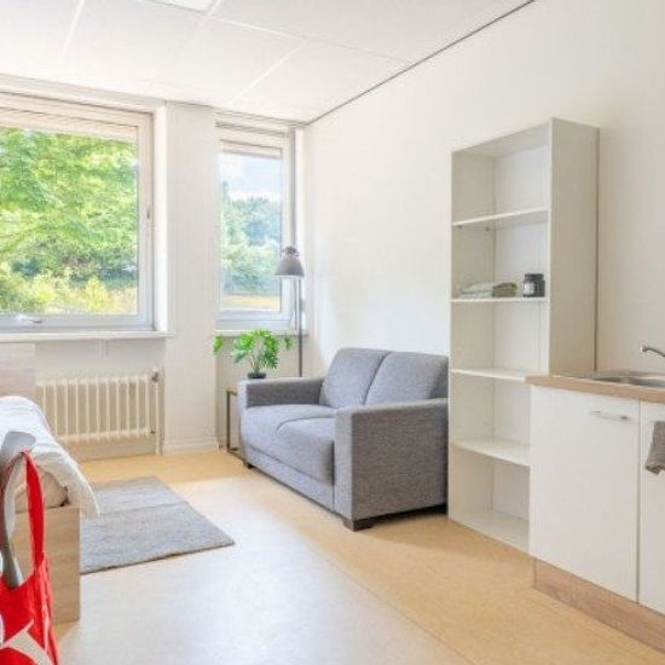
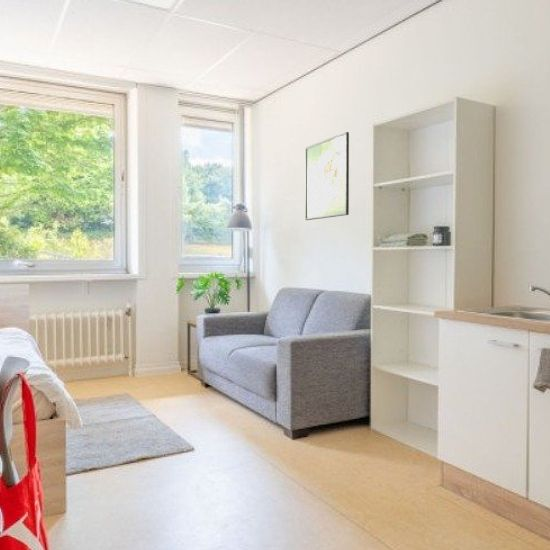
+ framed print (325, 179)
